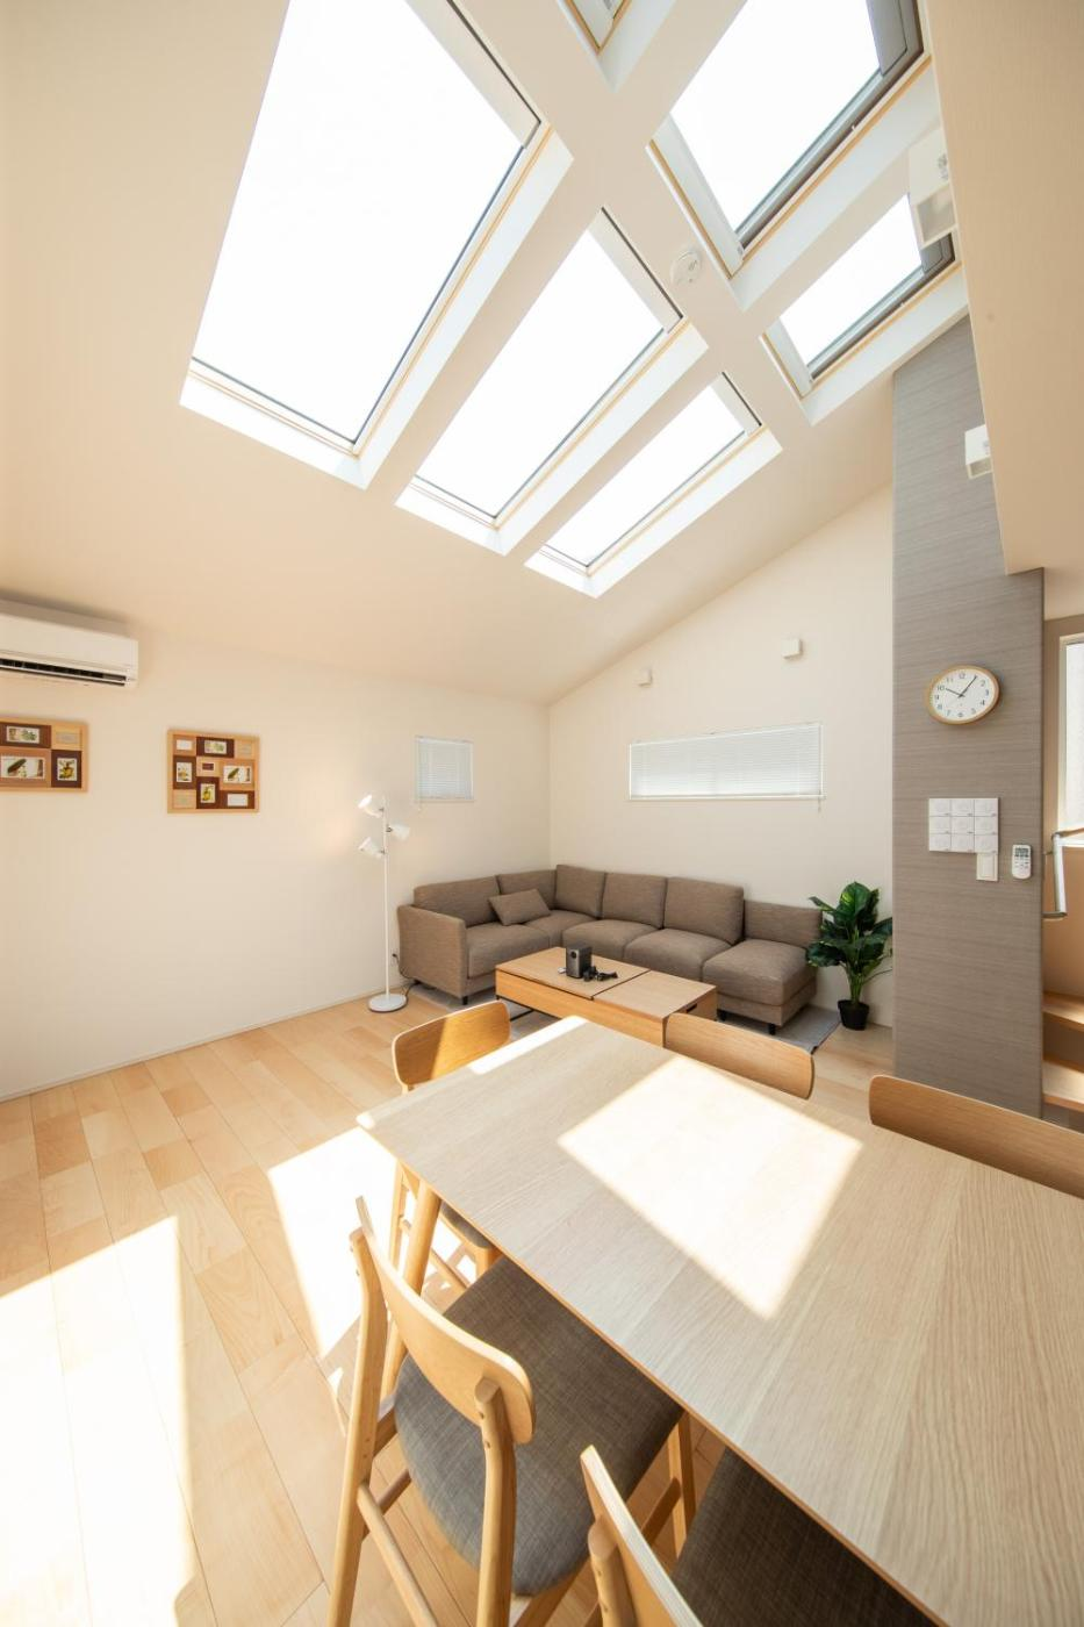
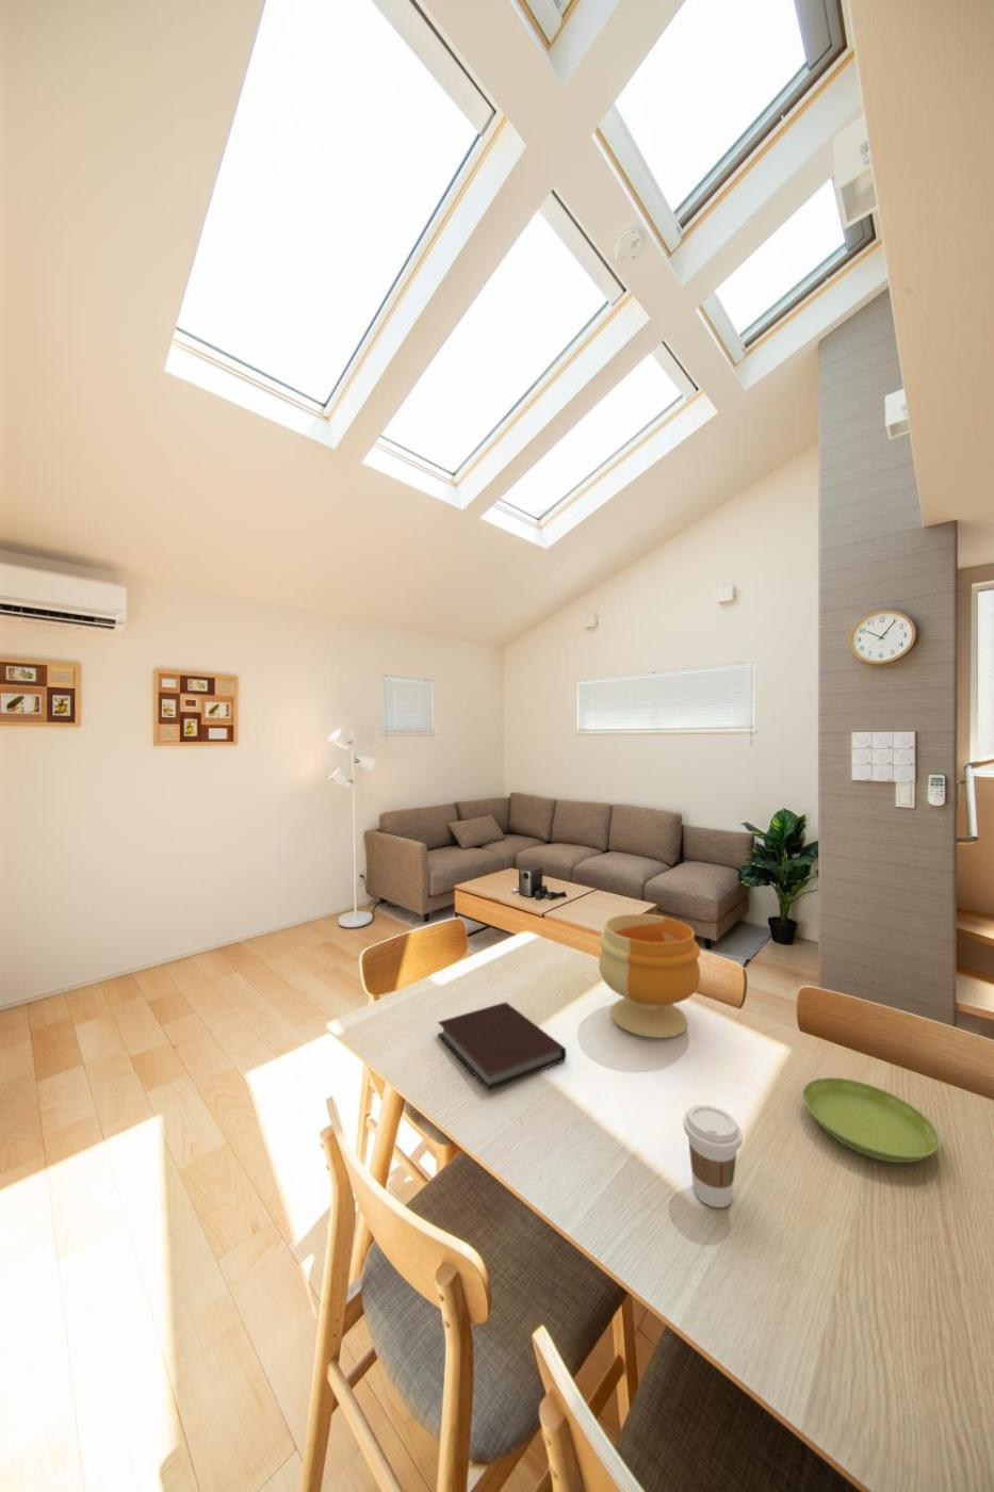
+ footed bowl (648, 973)
+ notebook (498, 1041)
+ saucer (866, 1120)
+ coffee cup (712, 1155)
